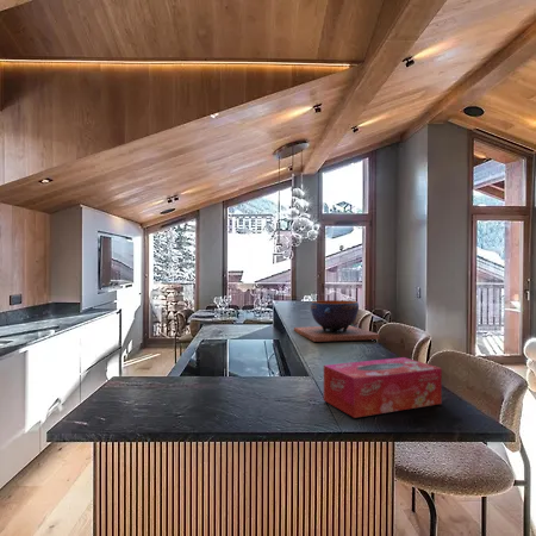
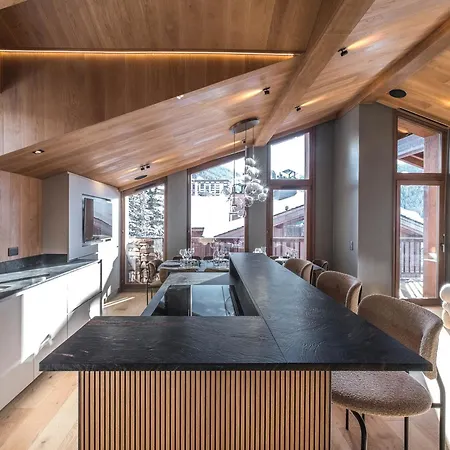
- tissue box (381, 384)
- decorative bowl (334, 318)
